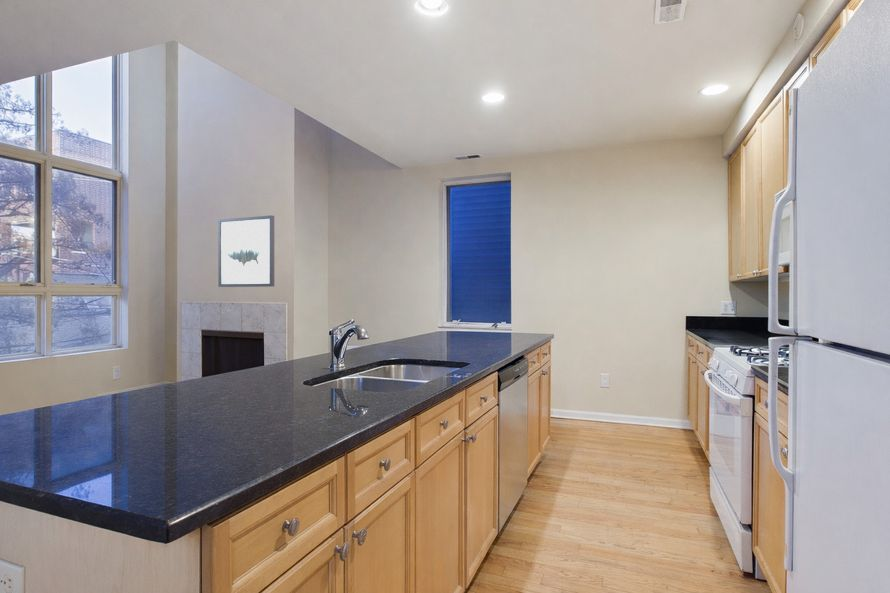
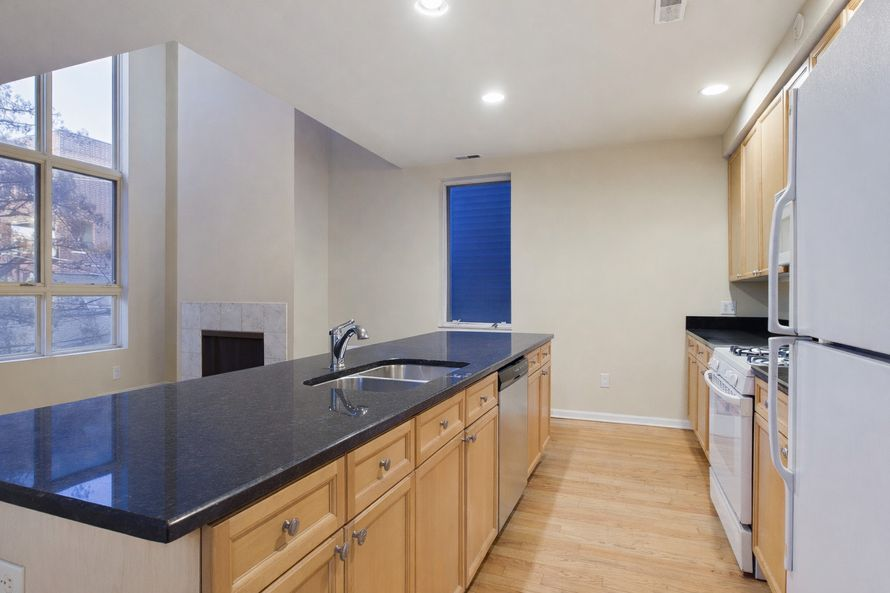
- wall art (245, 252)
